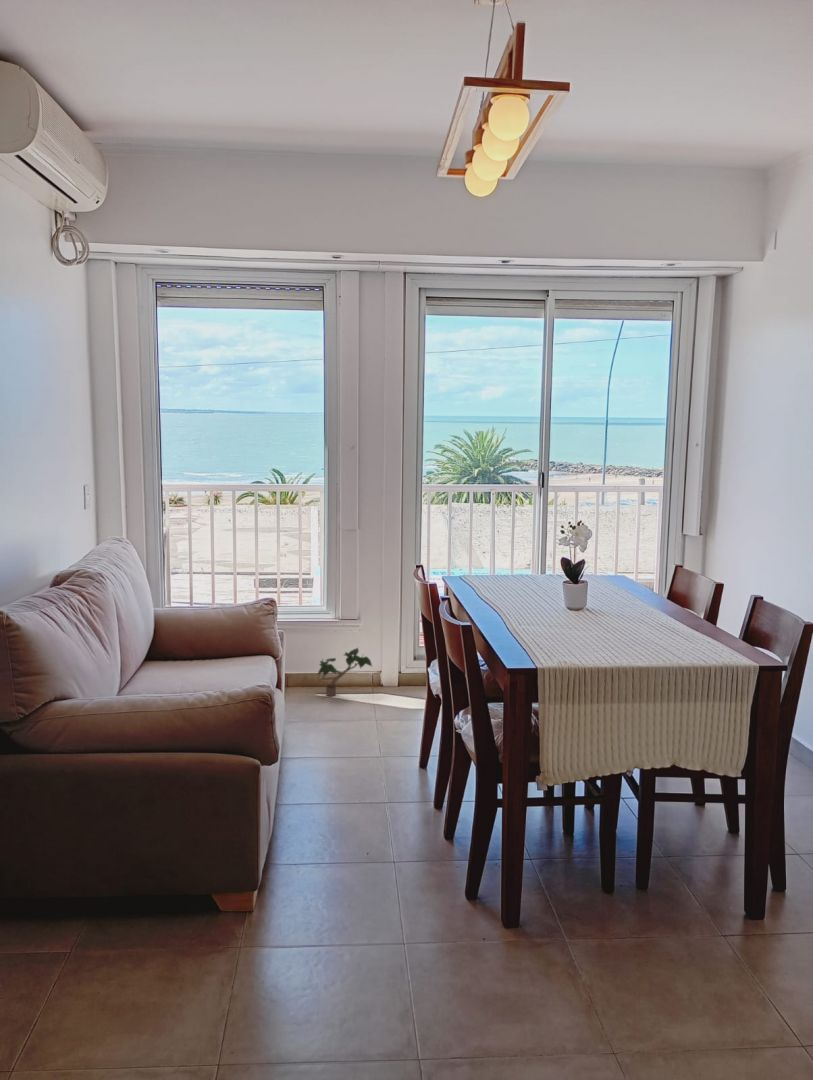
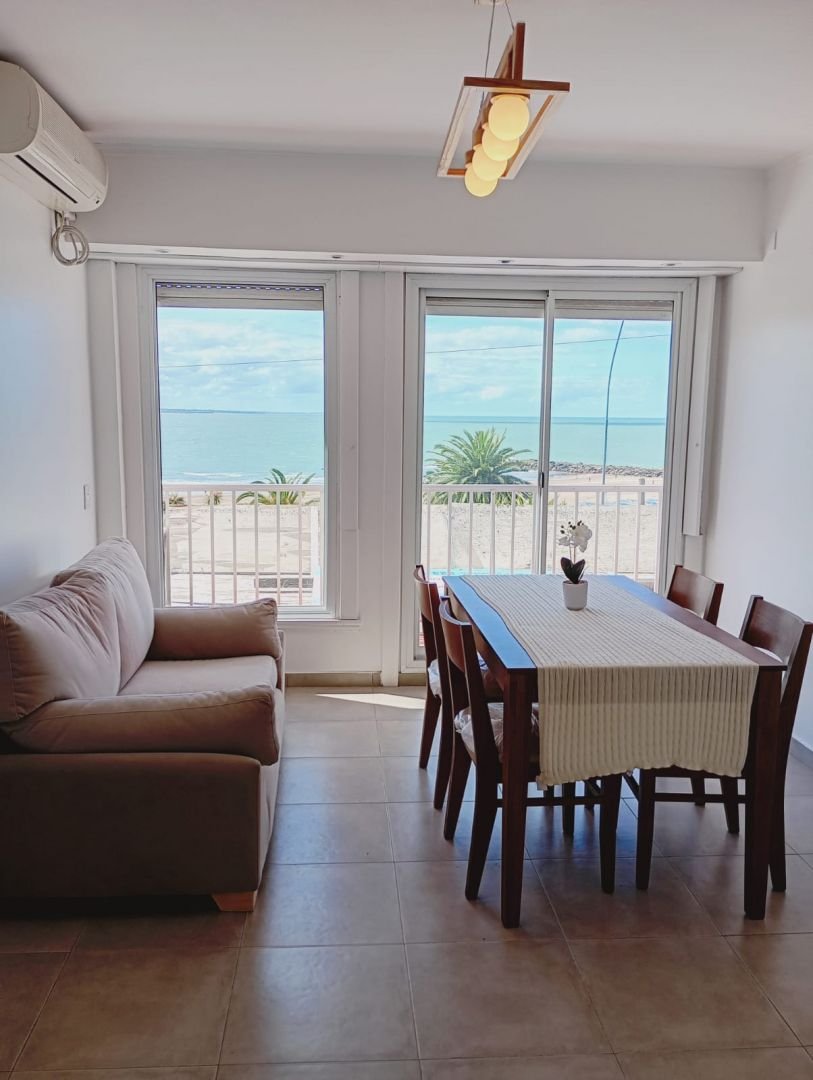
- potted plant (345, 672)
